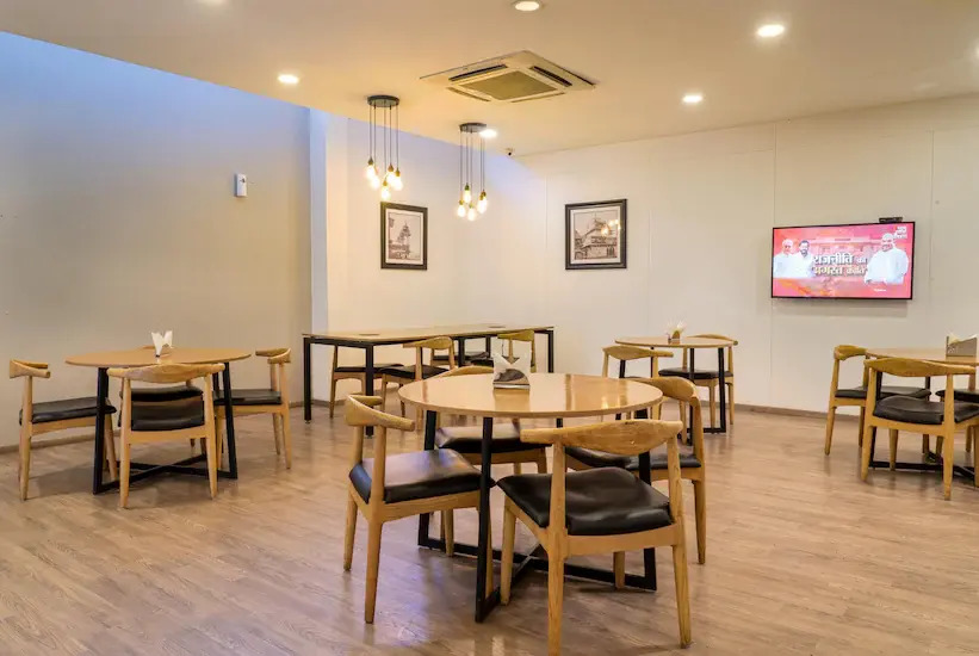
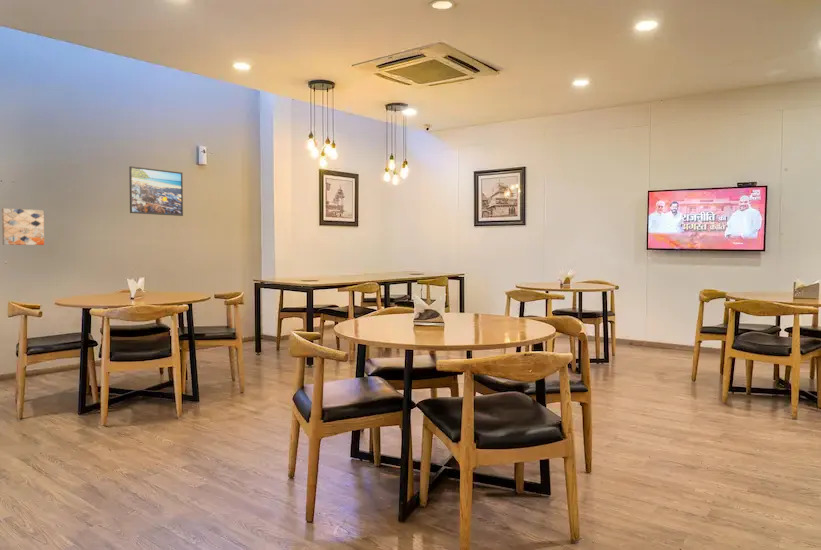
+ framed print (157, 192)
+ wall art (23, 227)
